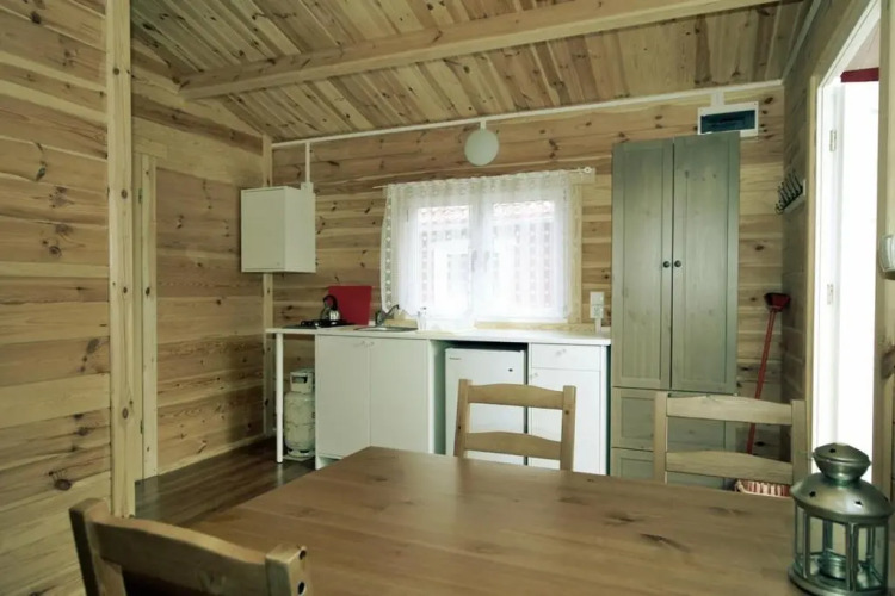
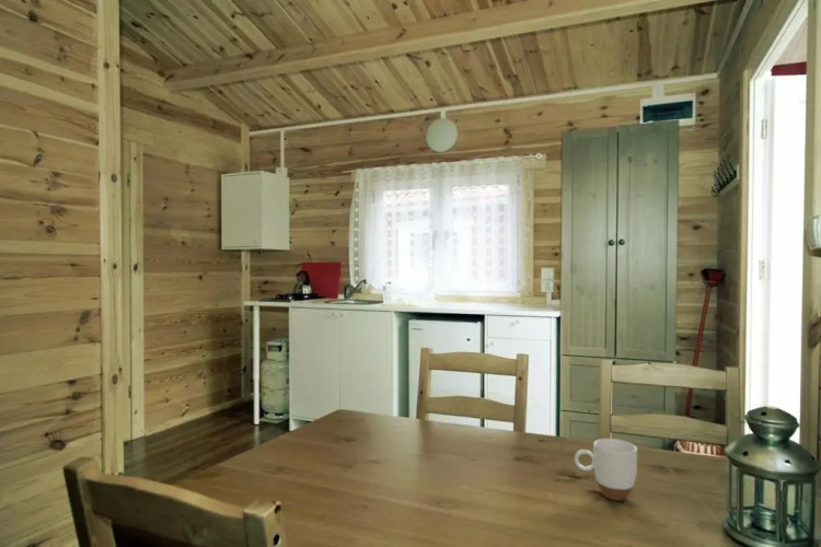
+ mug (604, 469)
